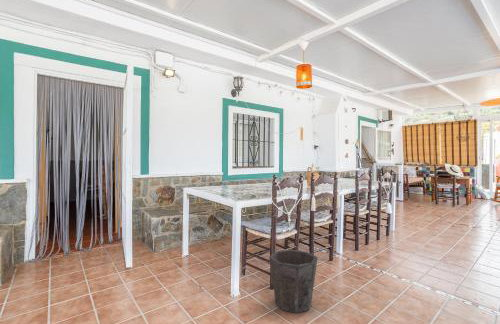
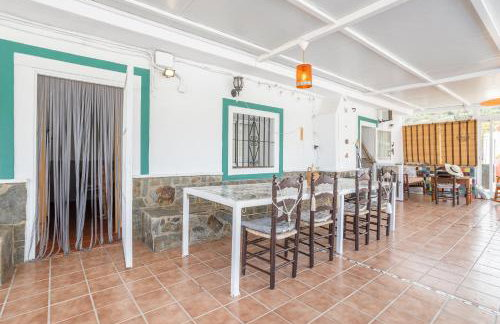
- waste bin (293, 280)
